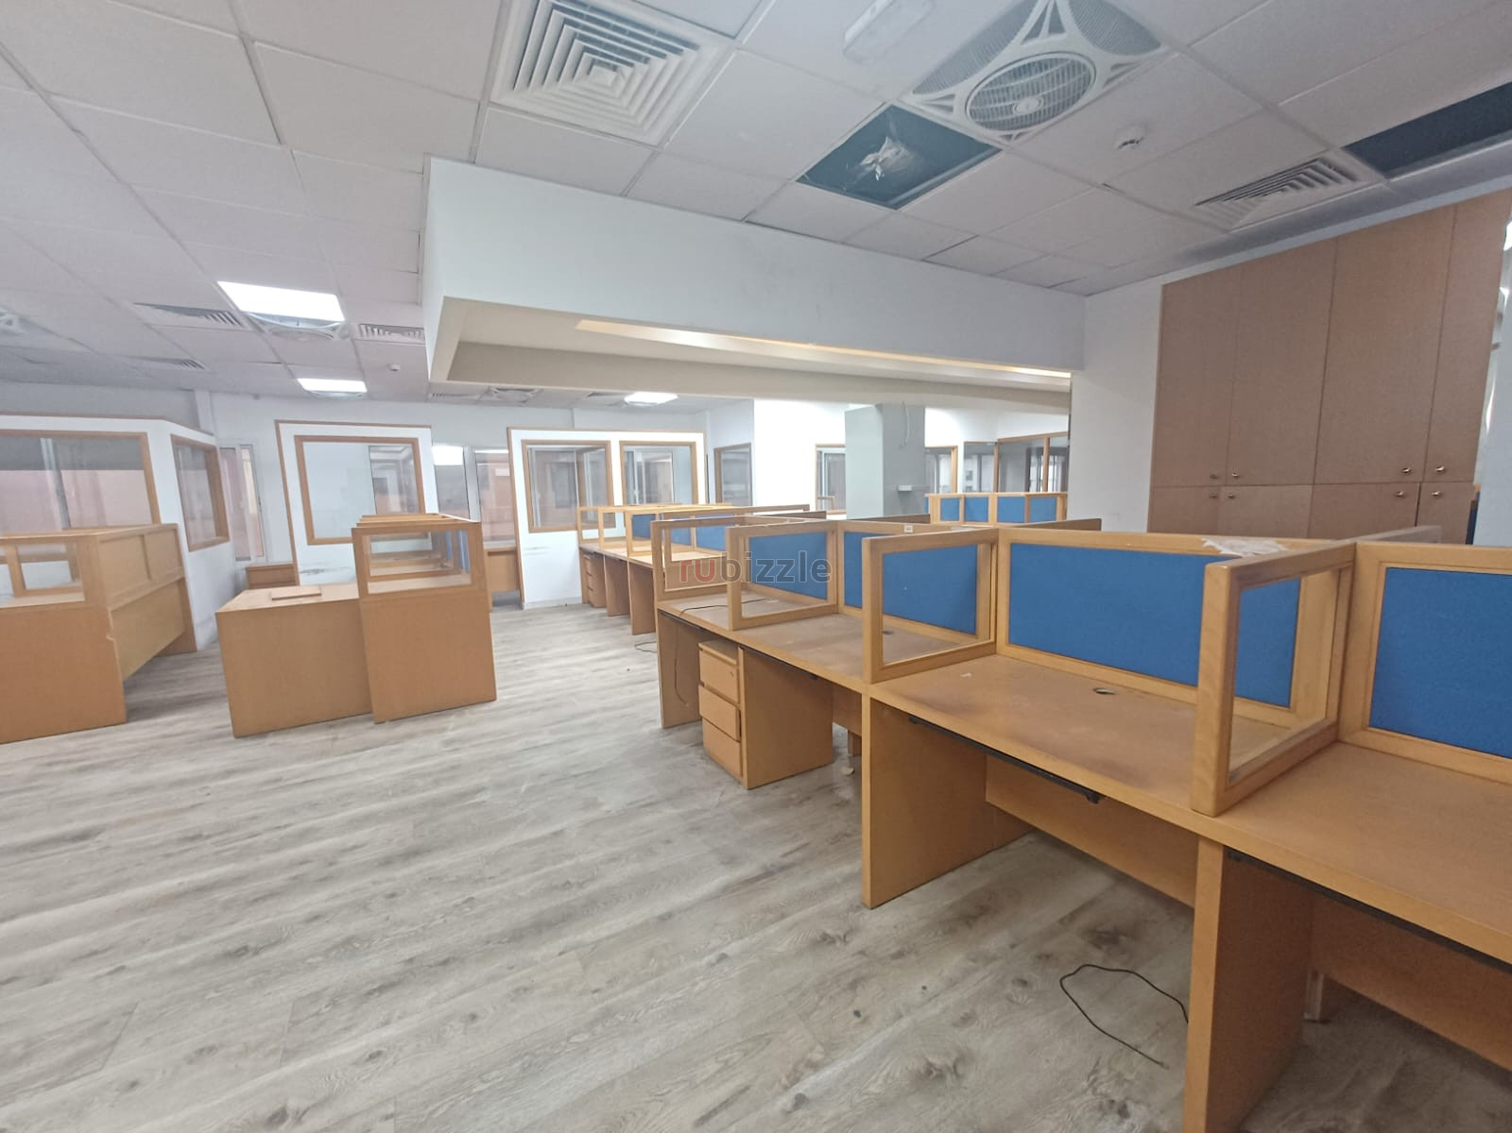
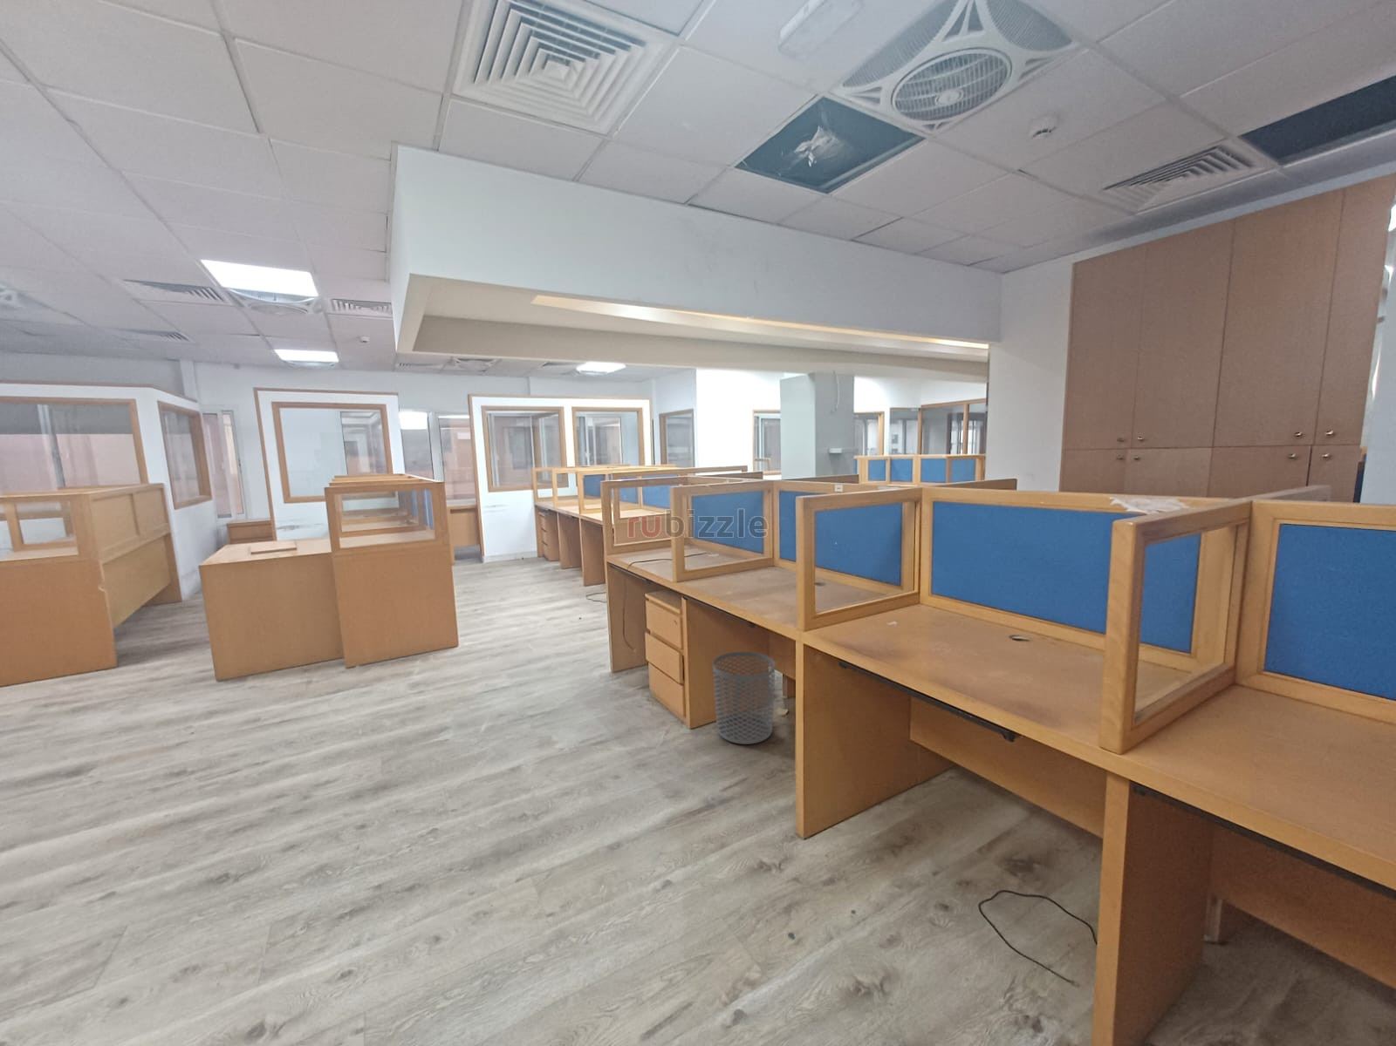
+ waste bin (743, 696)
